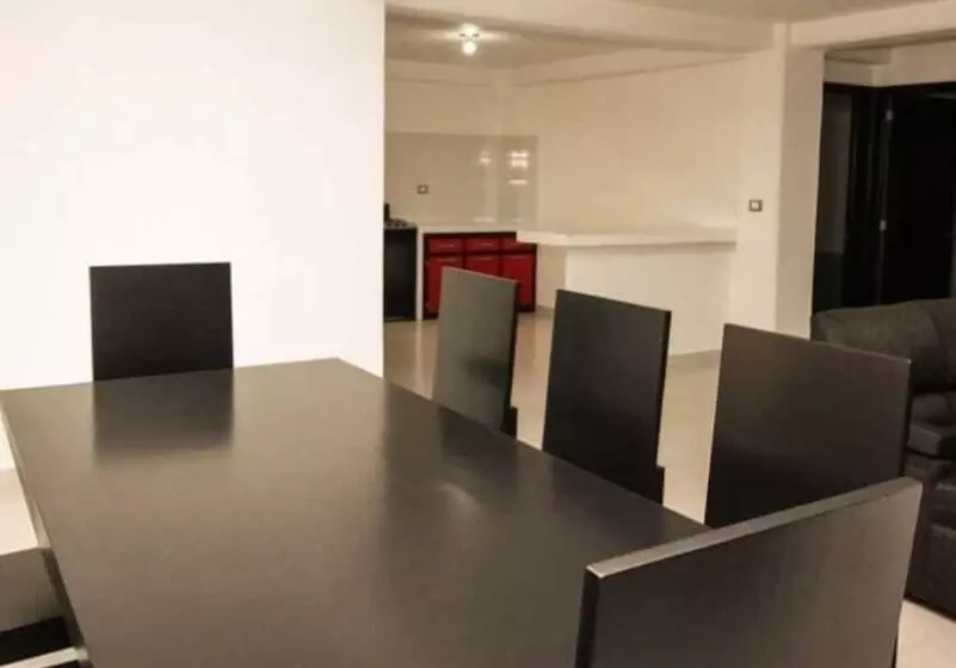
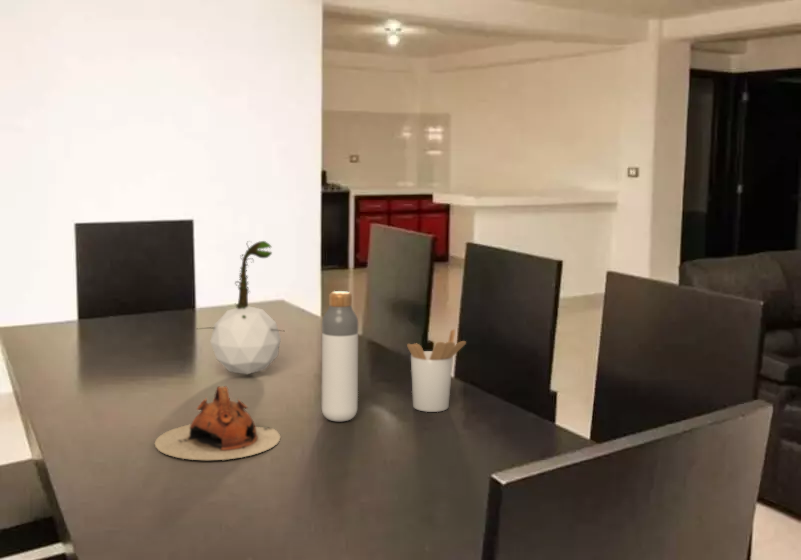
+ plant (238, 308)
+ bottle (339, 355)
+ utensil holder (437, 371)
+ teapot (218, 412)
